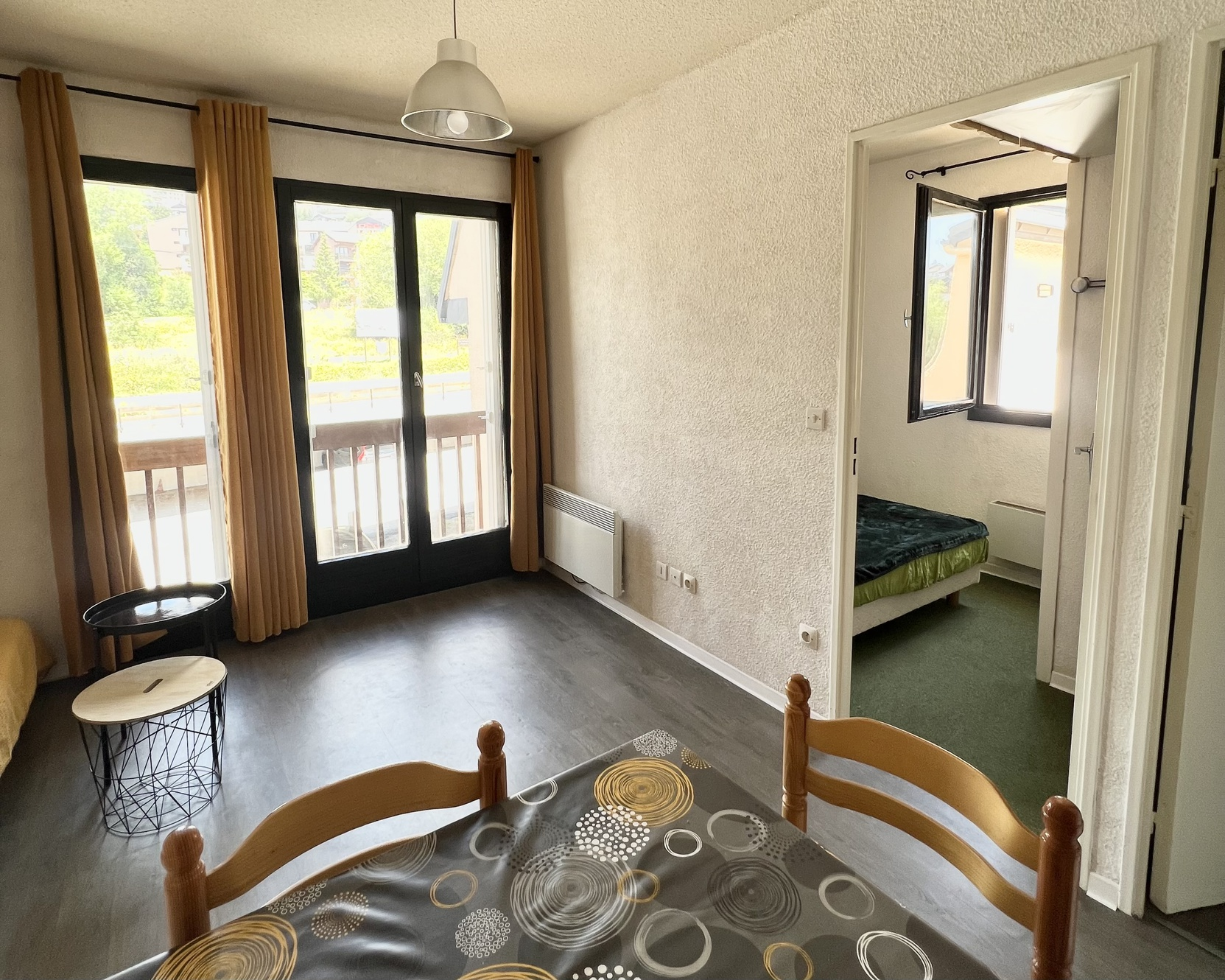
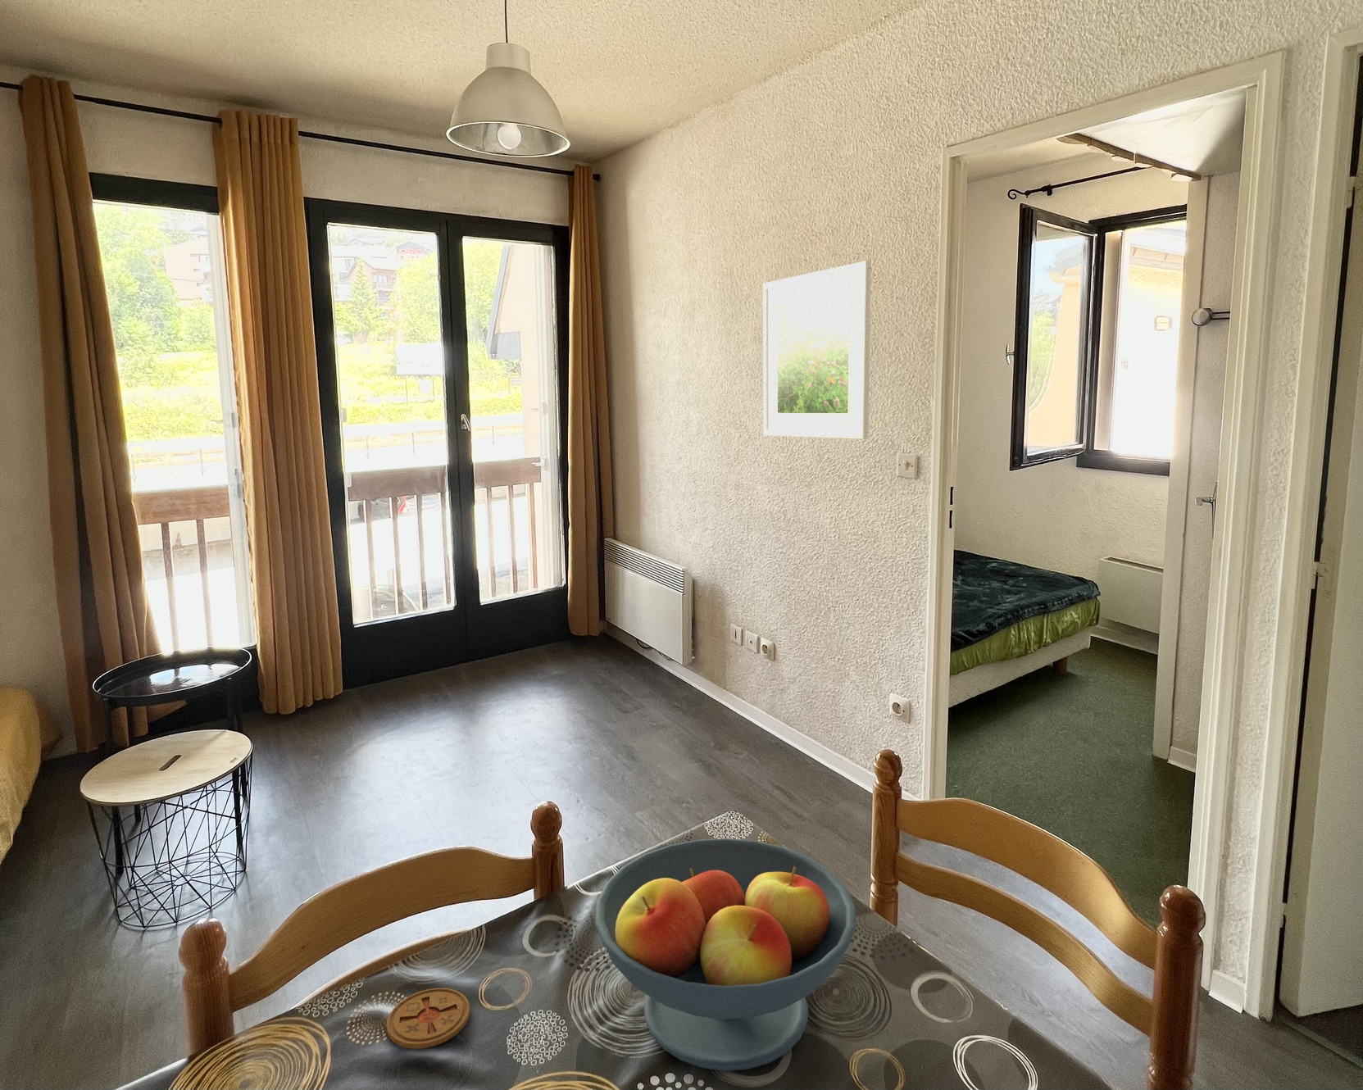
+ fruit bowl (724, 938)
+ coaster (428, 1017)
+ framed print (812, 356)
